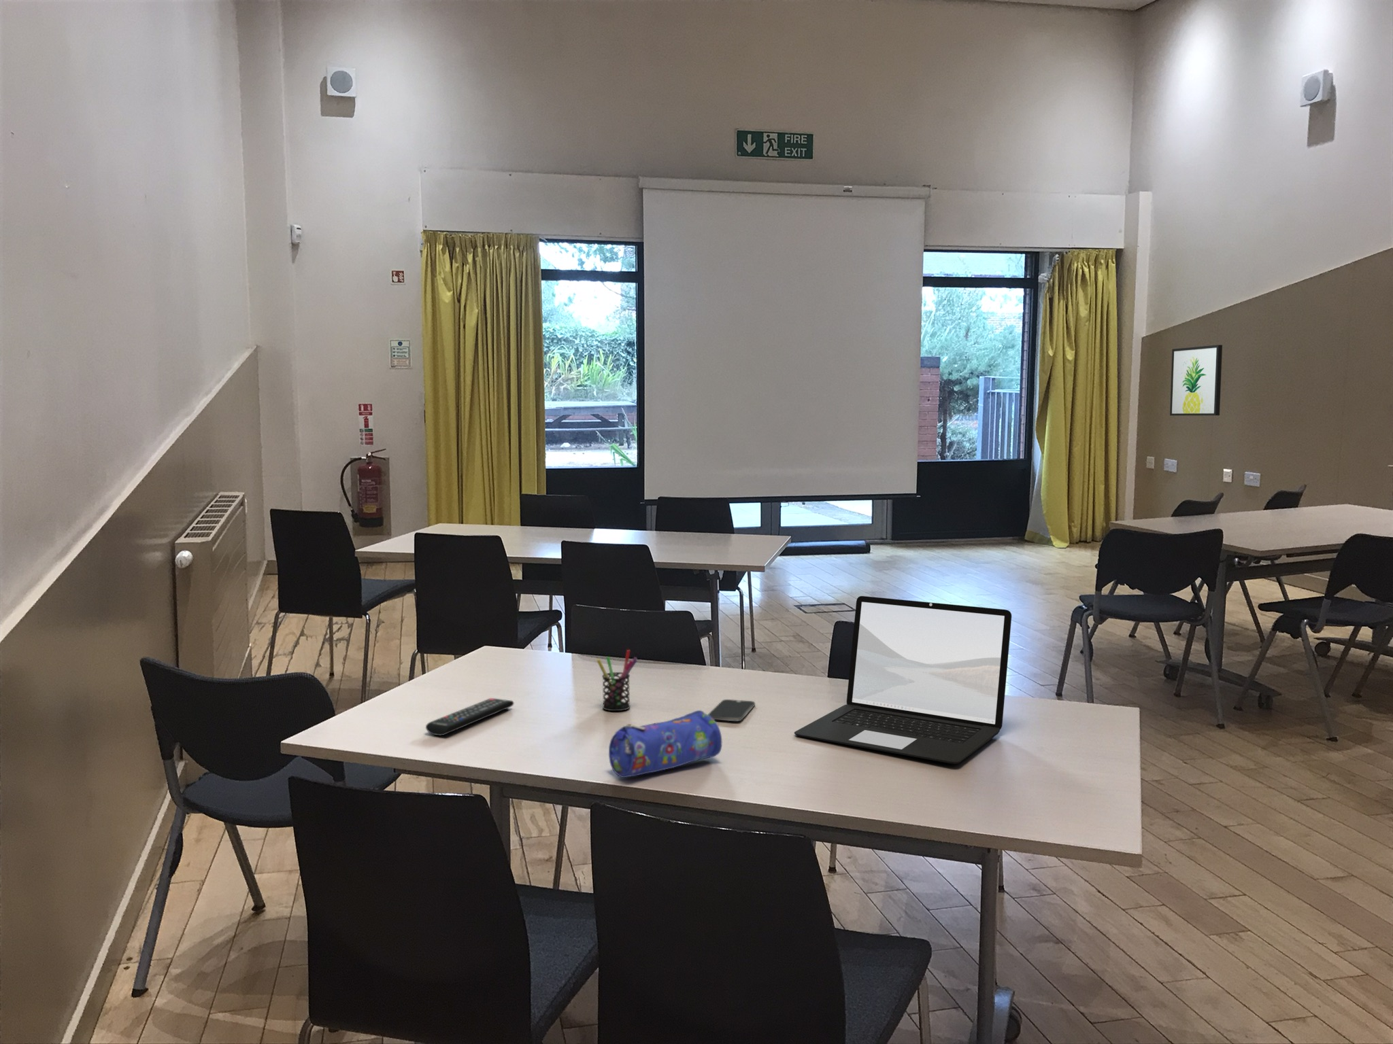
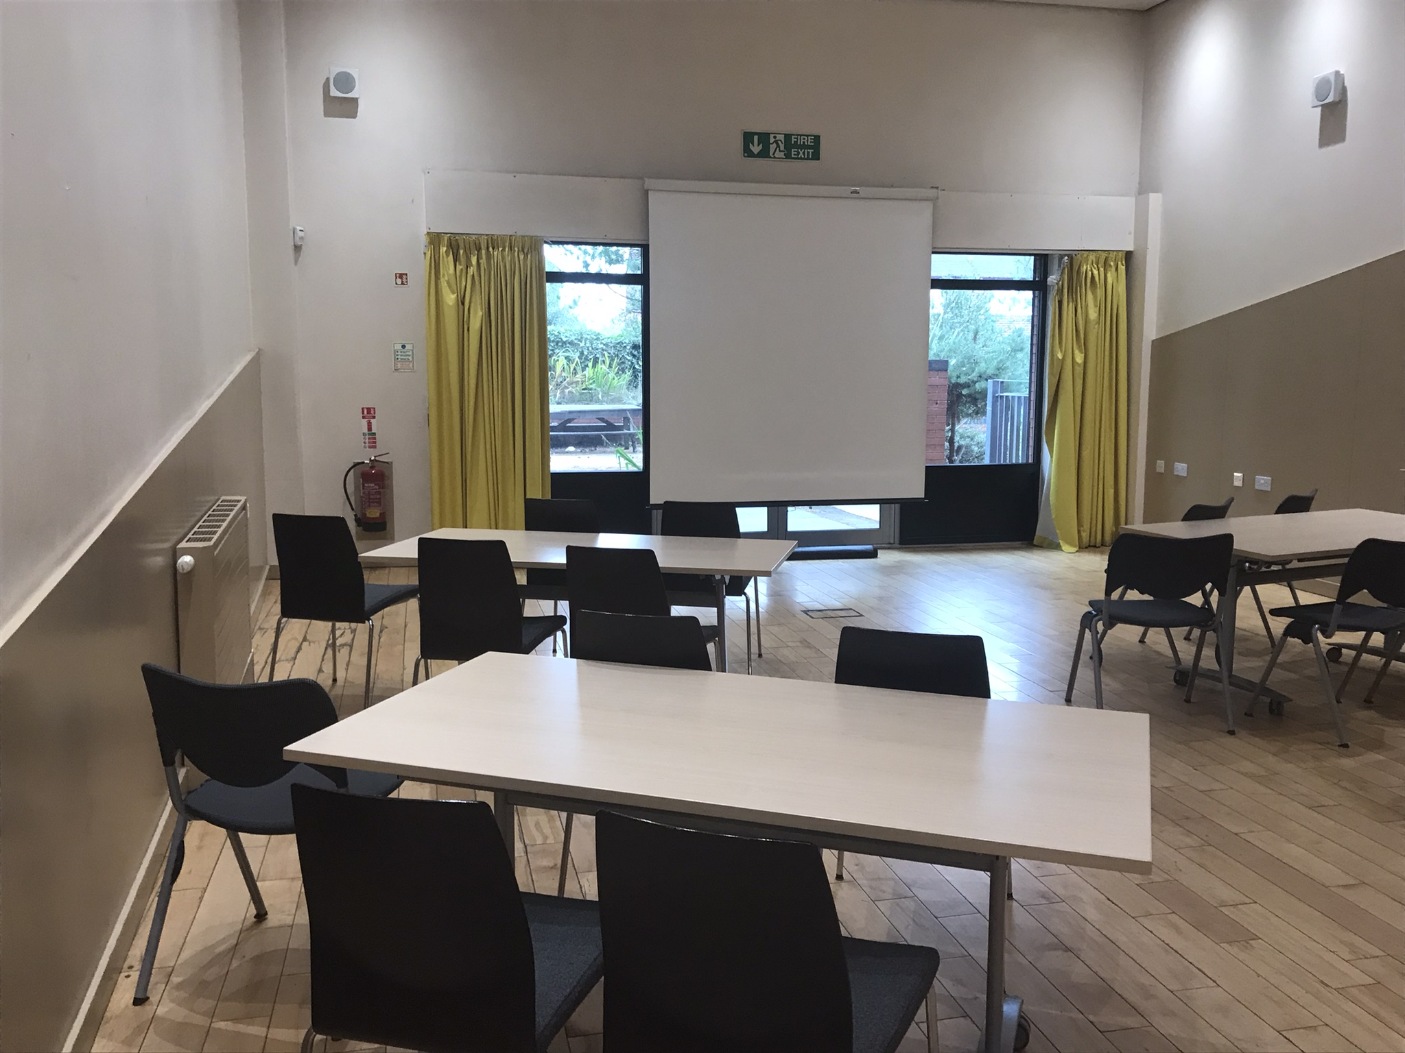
- pen holder (615, 679)
- smartphone (732, 710)
- wall art (1196, 382)
- pencil case (665, 741)
- laptop (903, 673)
- remote control (472, 715)
